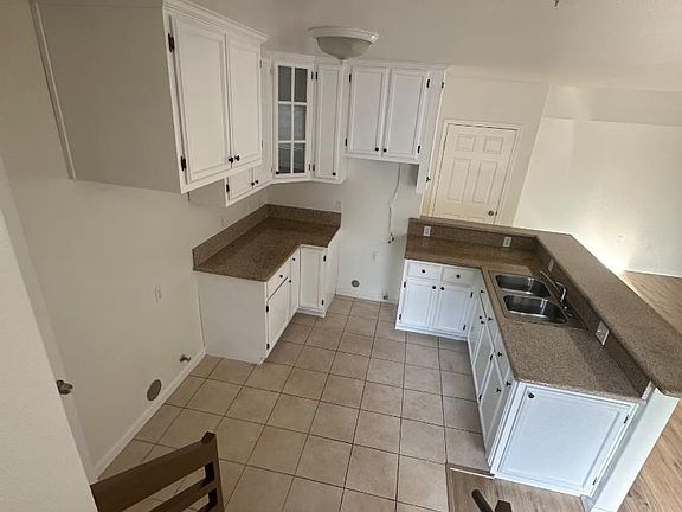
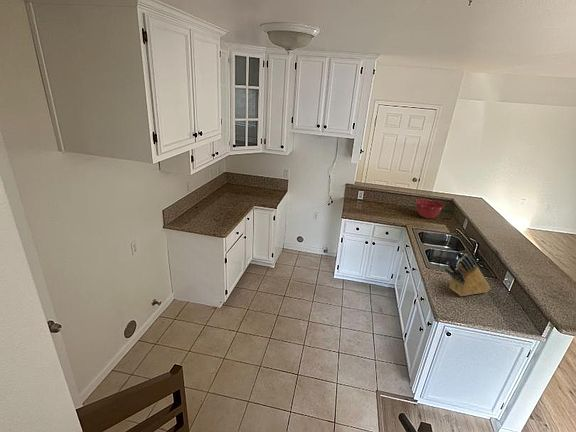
+ mixing bowl (428, 209)
+ knife block (469, 271)
